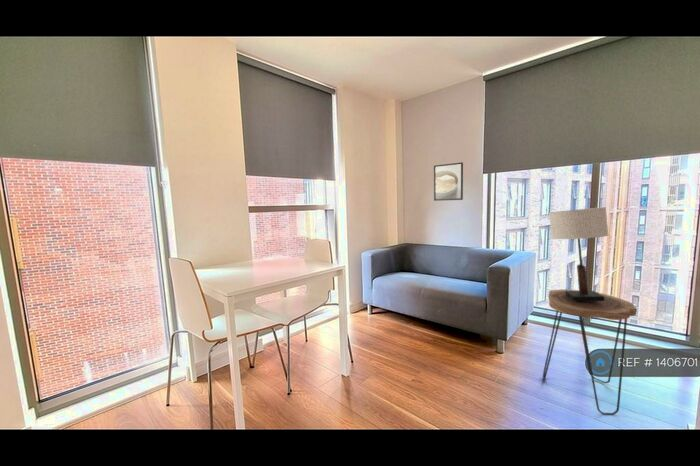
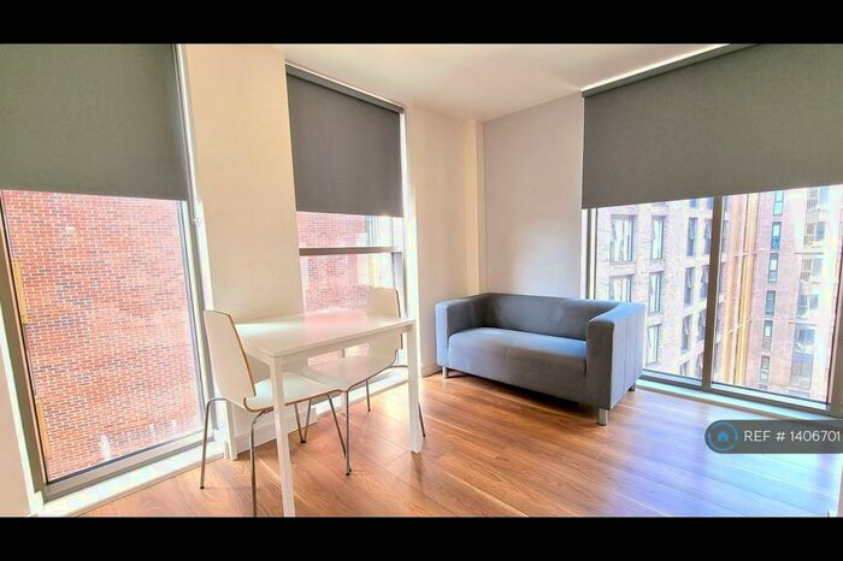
- table lamp (581, 256)
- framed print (447, 182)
- side table (584, 346)
